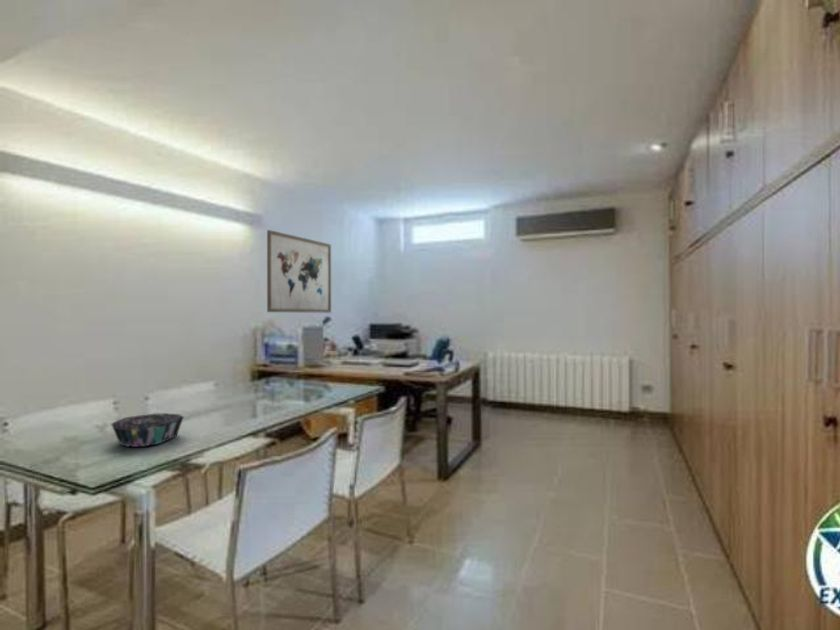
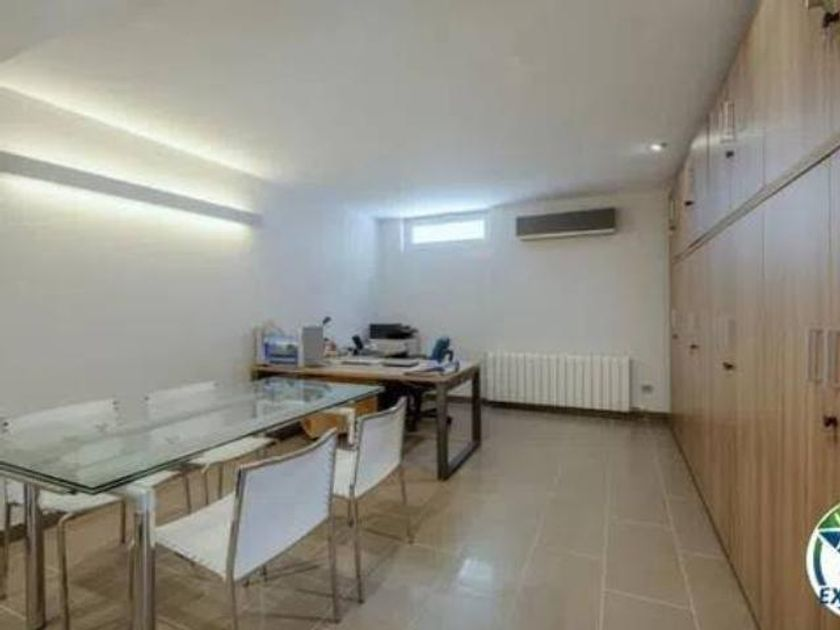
- decorative bowl (148, 430)
- wall art (302, 275)
